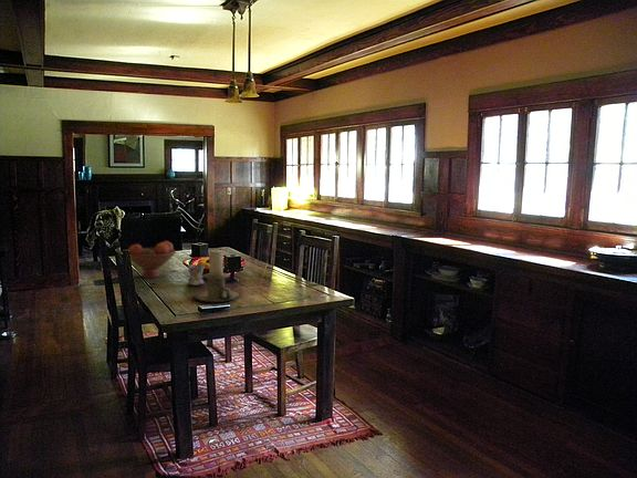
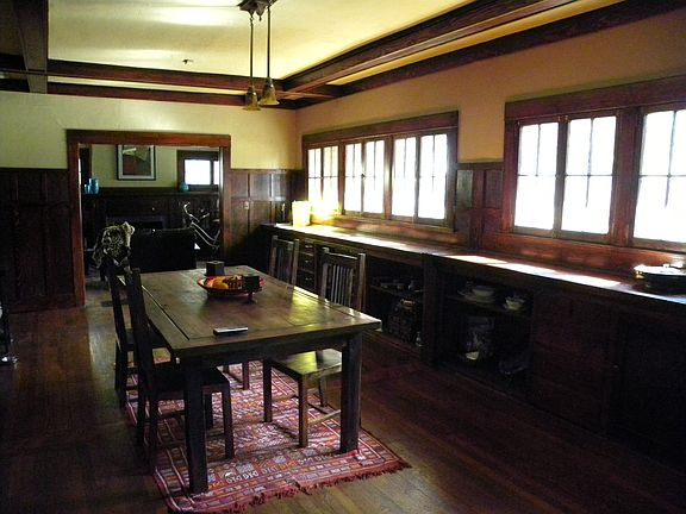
- fruit bowl (150, 259)
- mug (194, 274)
- candle holder (216, 274)
